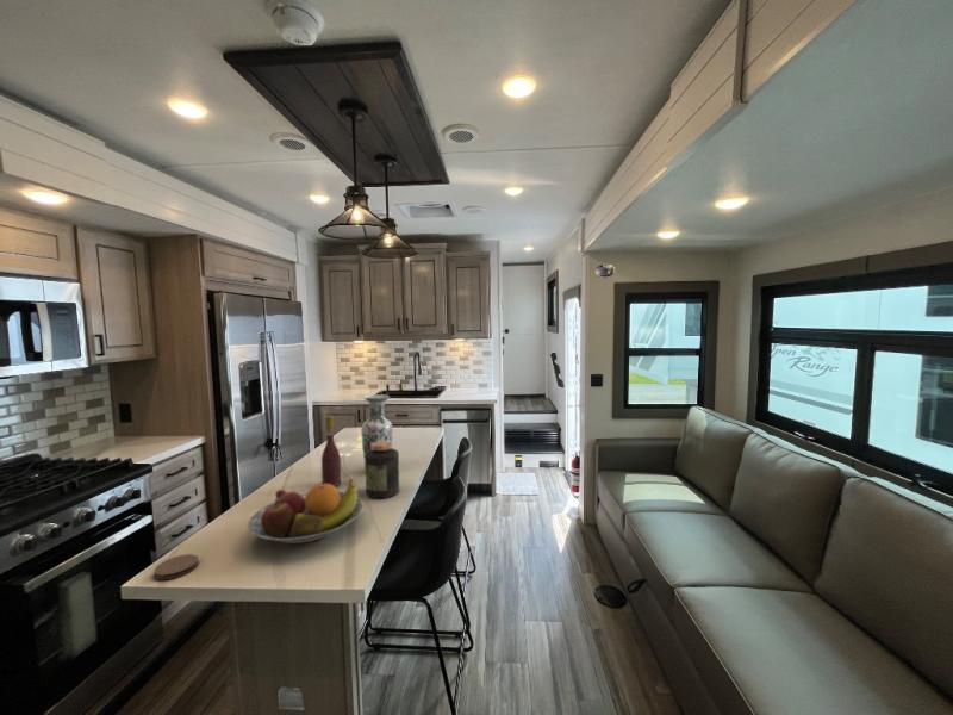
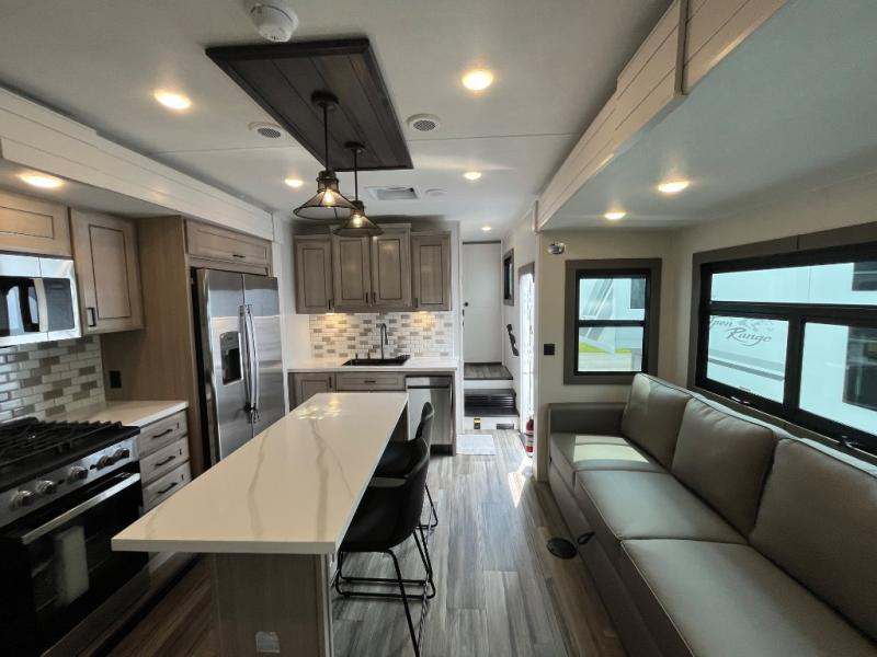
- coaster (176, 566)
- jar (381, 467)
- vase (376, 433)
- fruit bowl (307, 508)
- wine bottle (330, 450)
